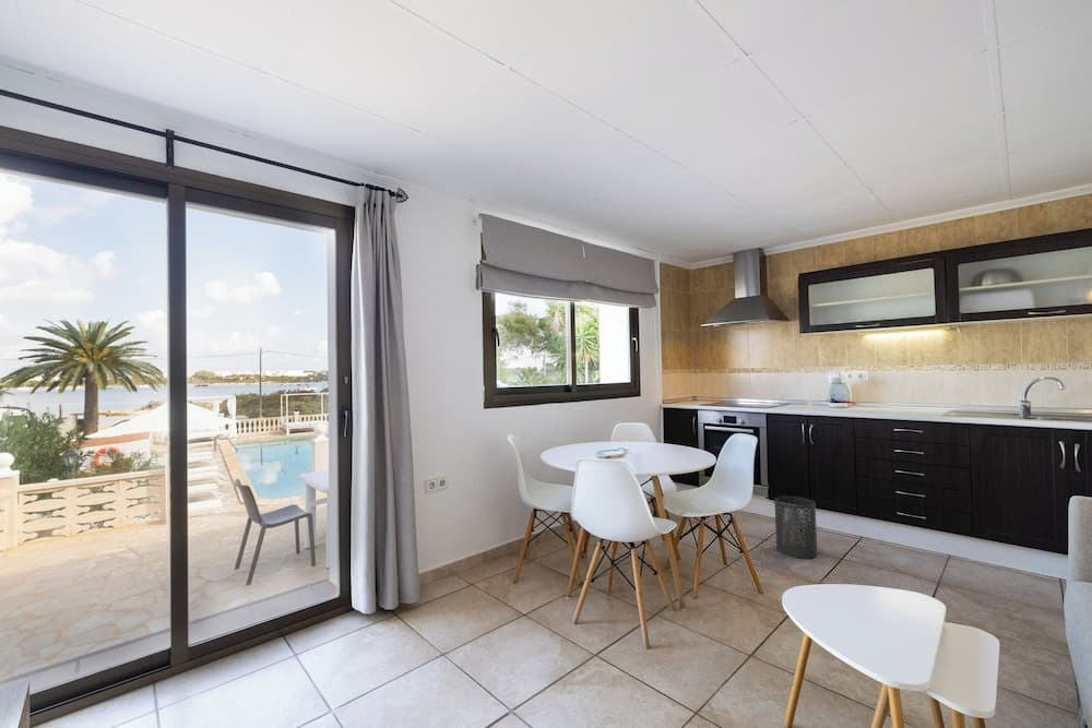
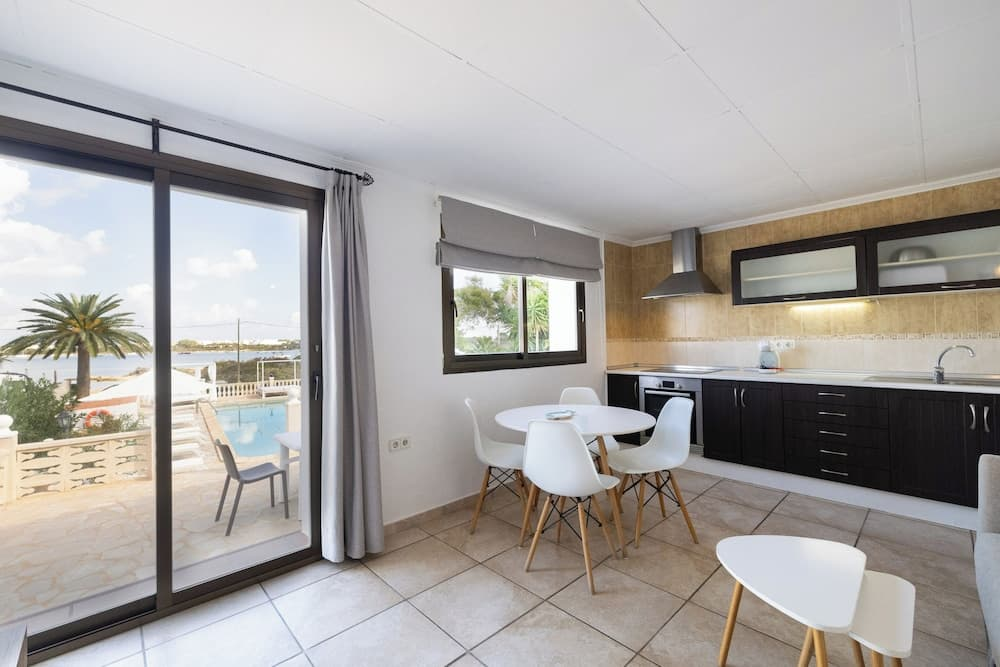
- trash can (795, 526)
